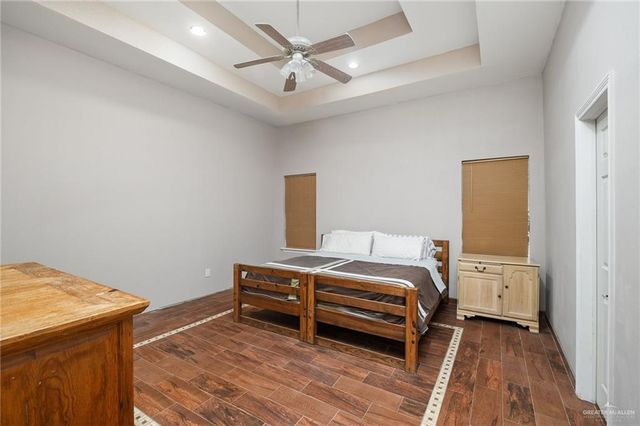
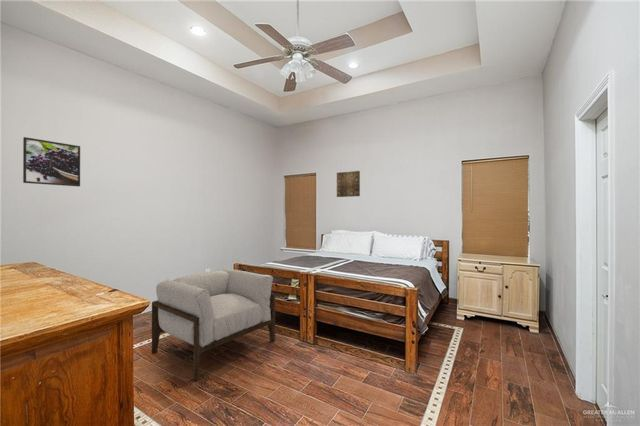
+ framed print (53, 163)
+ armchair (216, 311)
+ wall art (348, 184)
